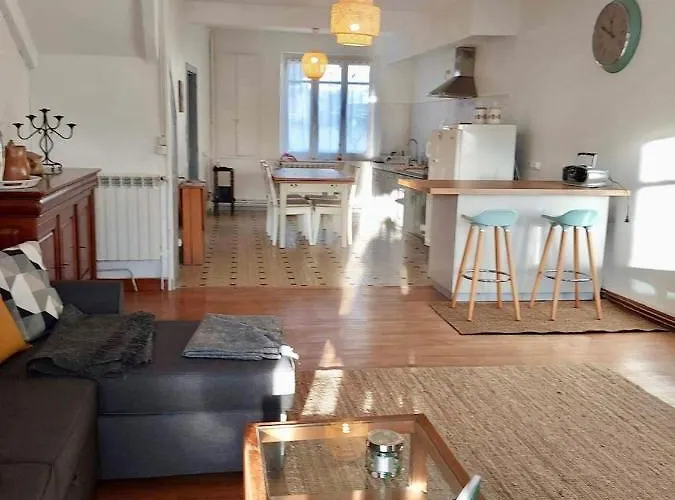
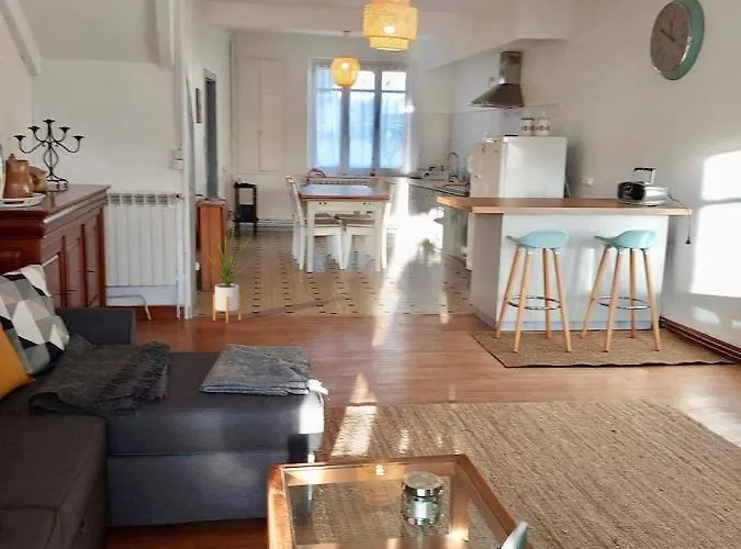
+ house plant (227, 274)
